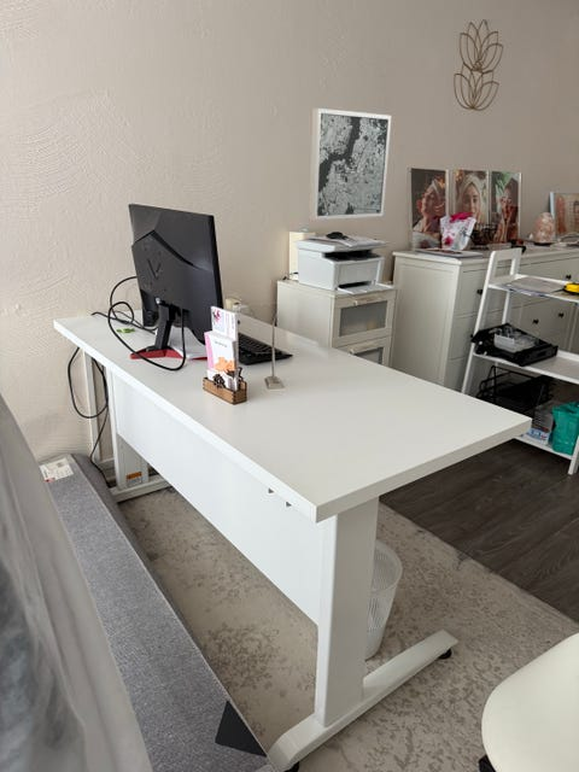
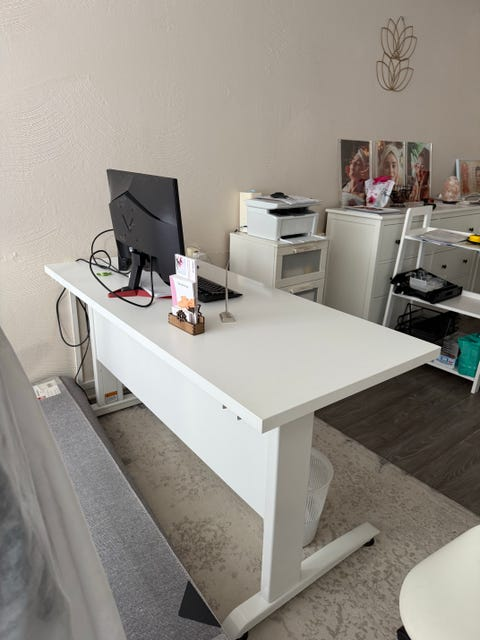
- wall art (350, 166)
